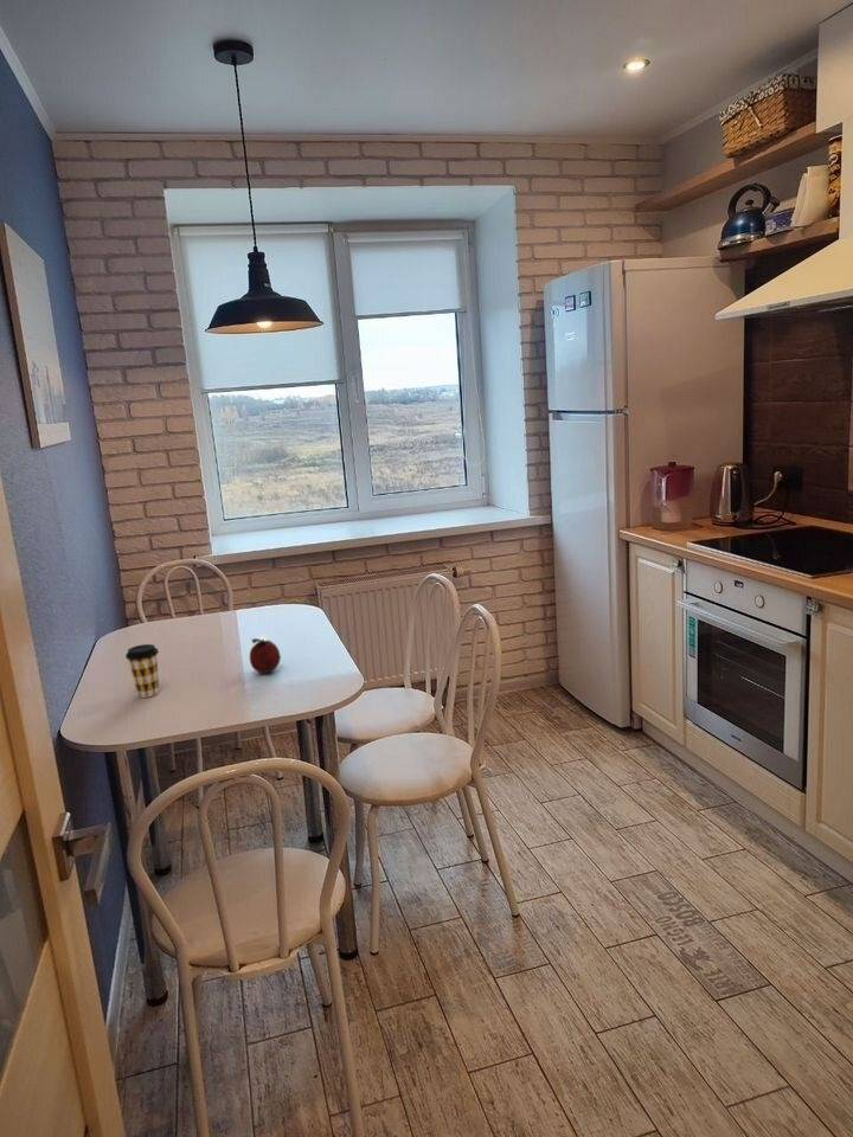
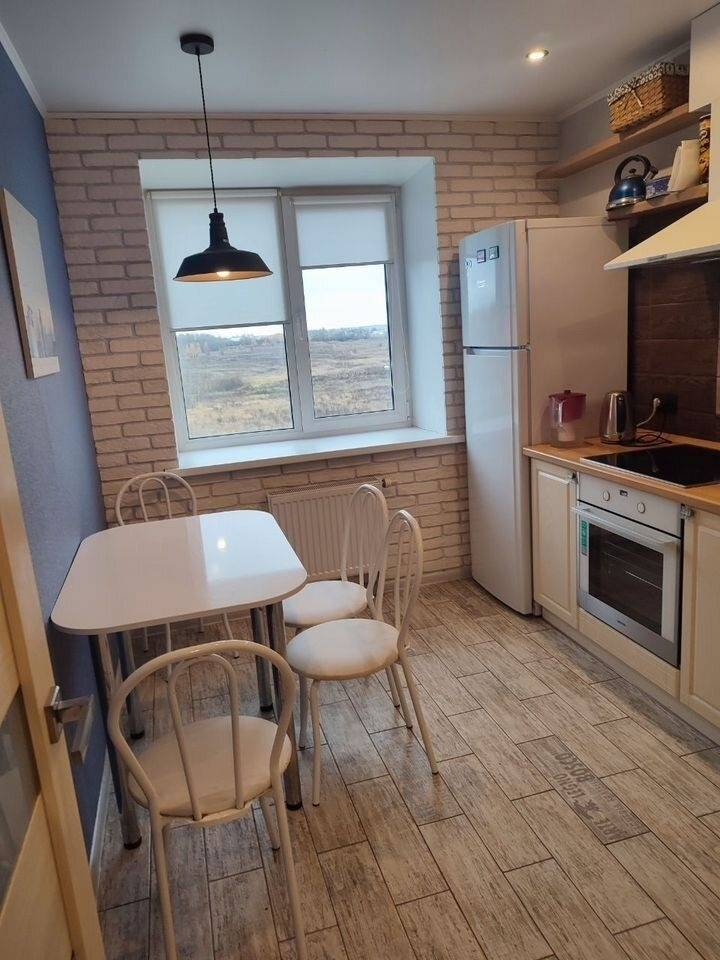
- fruit (263, 654)
- coffee cup (145, 670)
